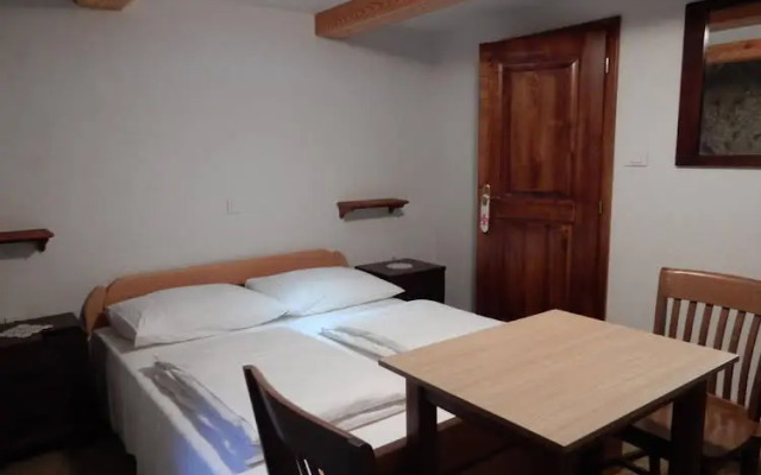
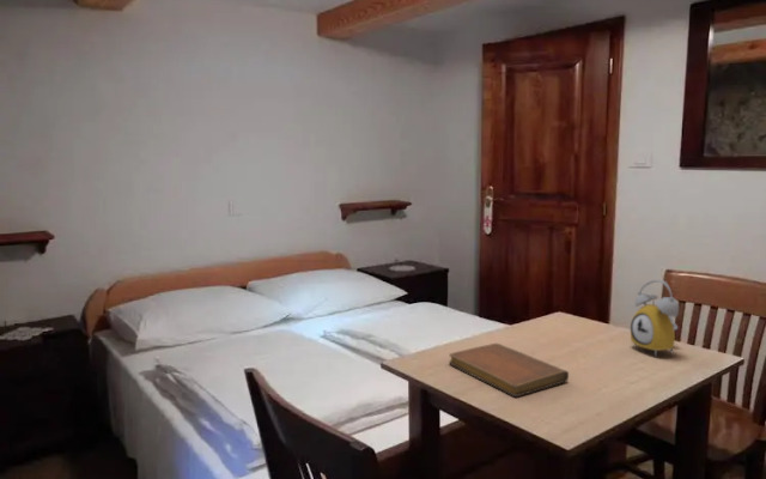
+ notebook (505, 366)
+ alarm clock (661, 314)
